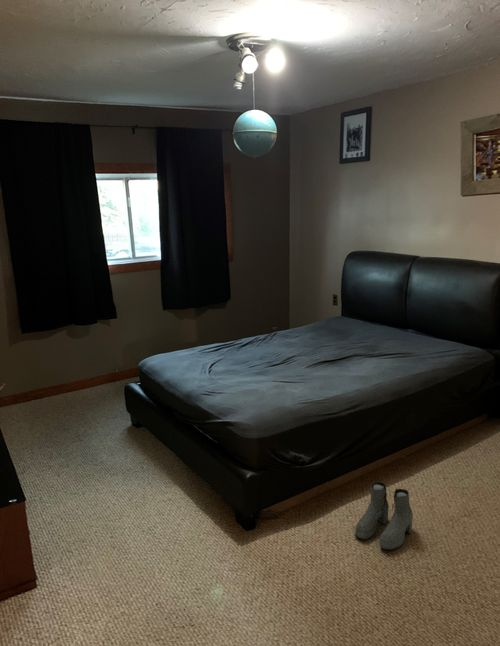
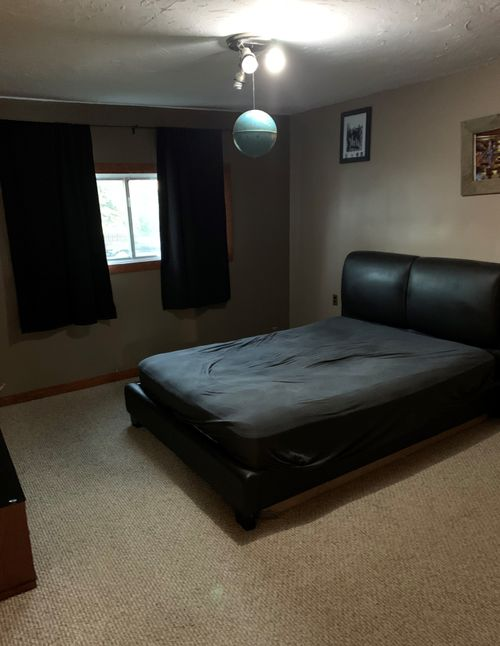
- boots (384, 513)
